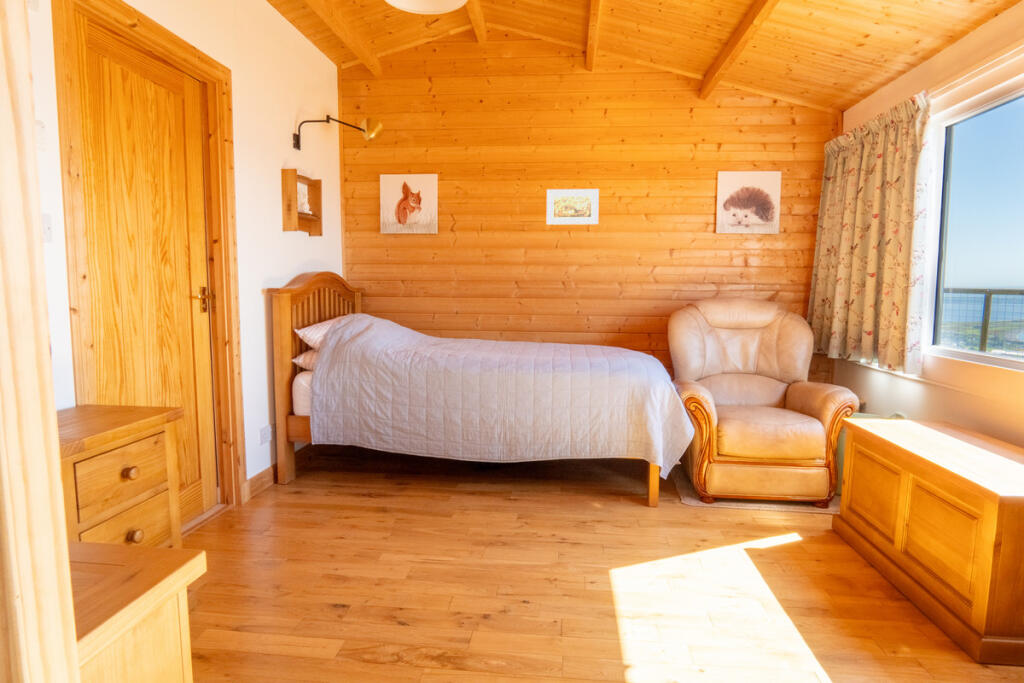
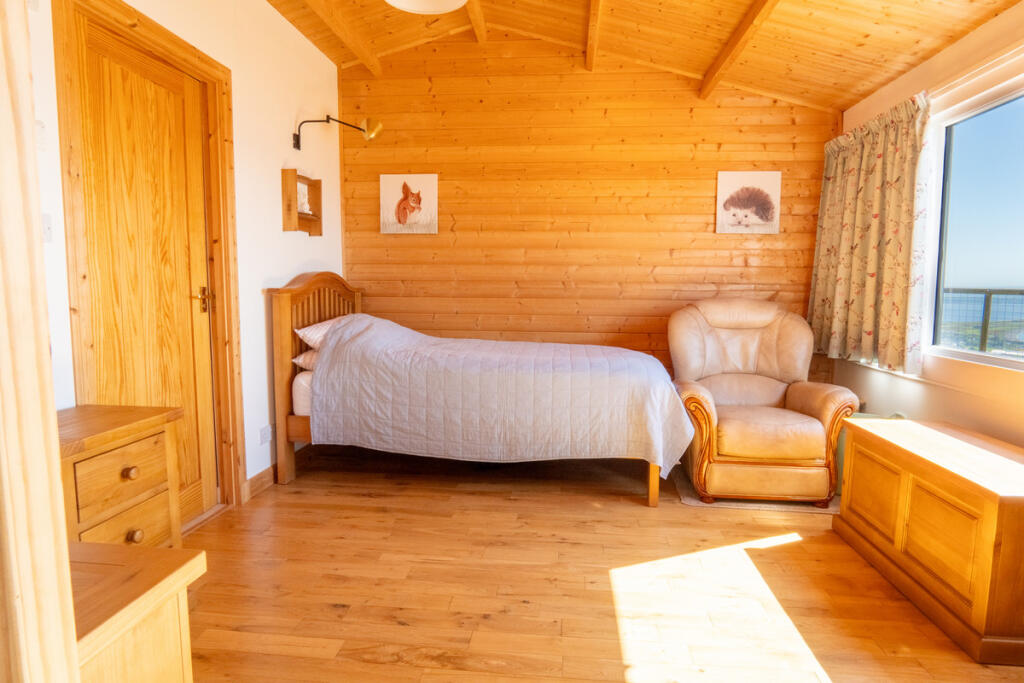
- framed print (572, 206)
